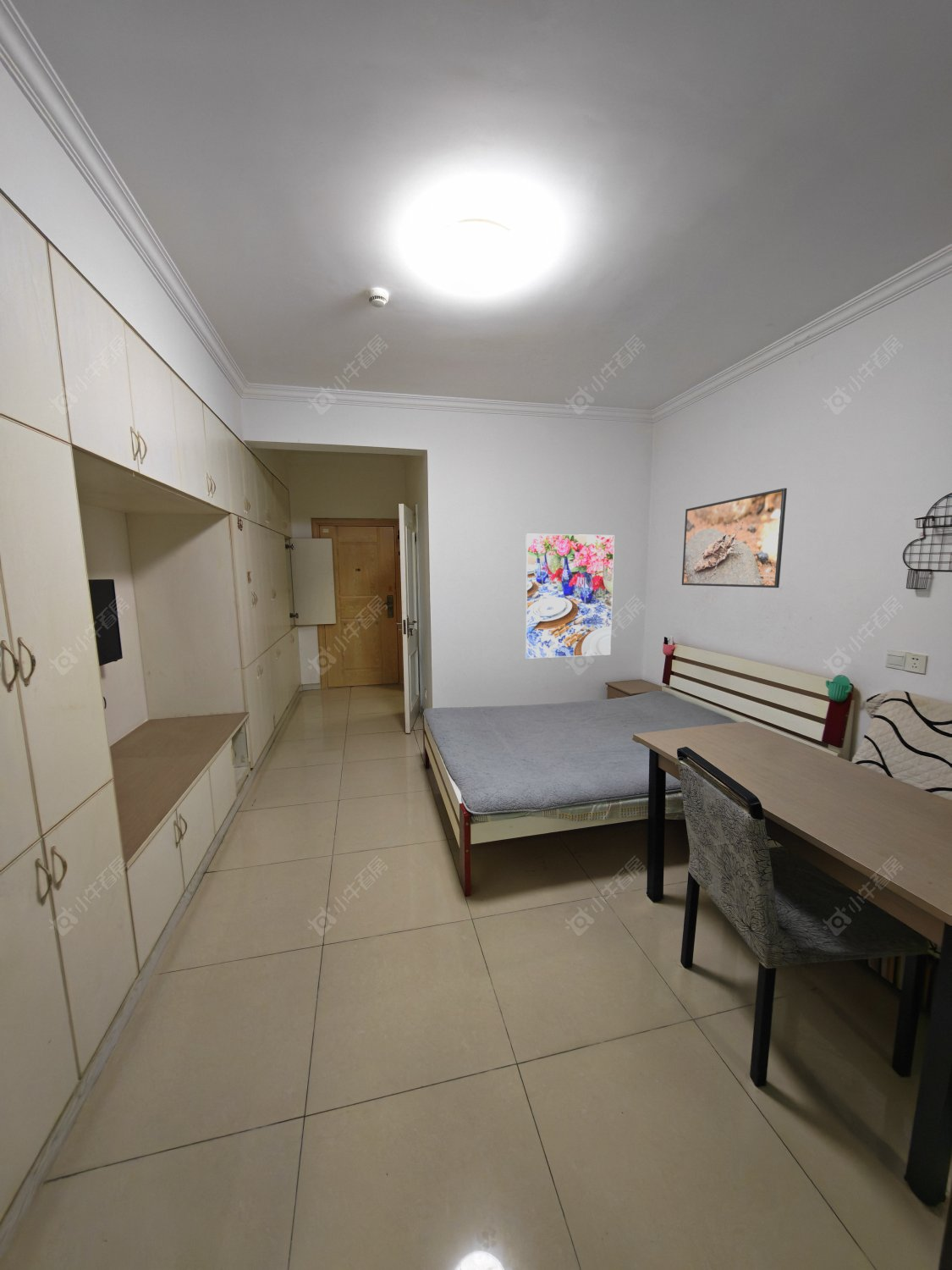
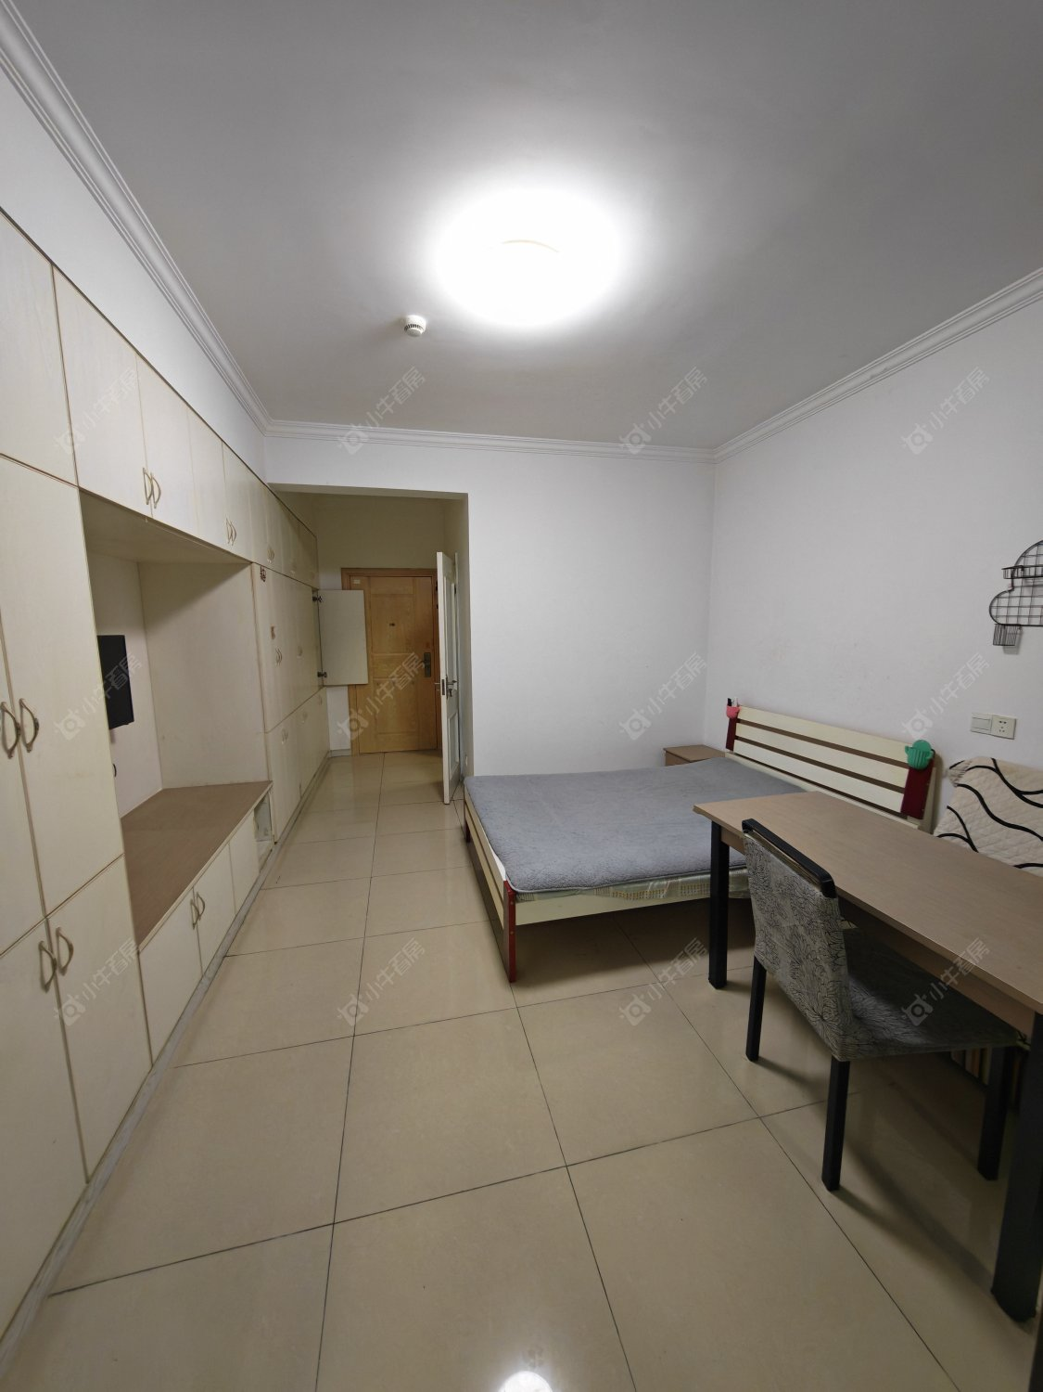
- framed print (570, 596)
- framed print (726, 544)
